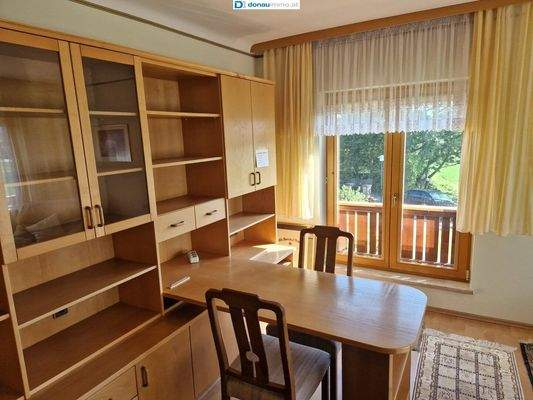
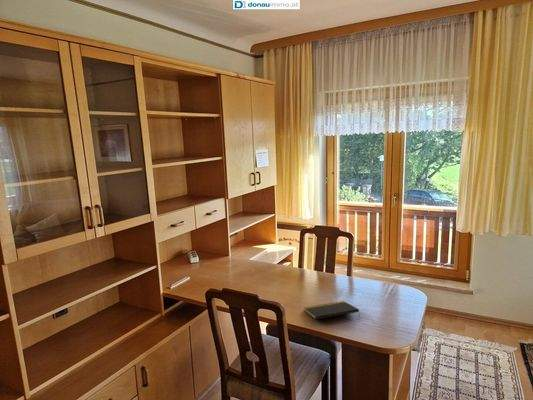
+ notepad (330, 309)
